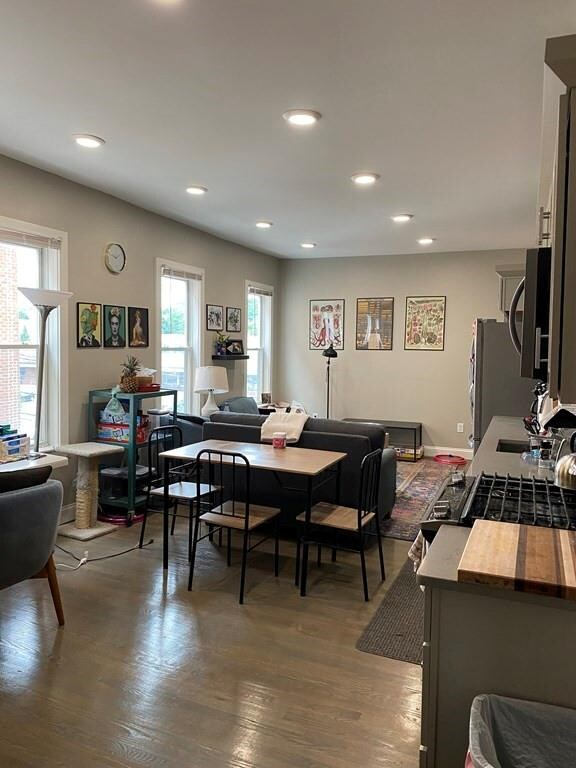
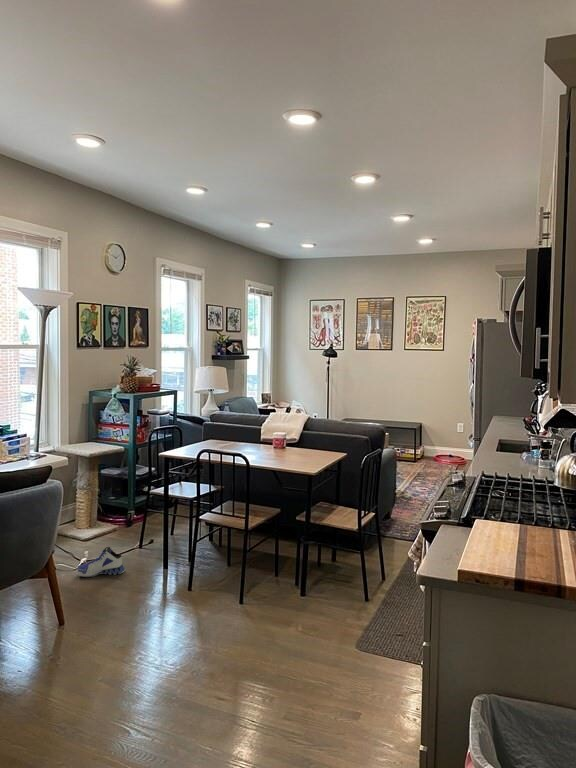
+ sneaker (101, 560)
